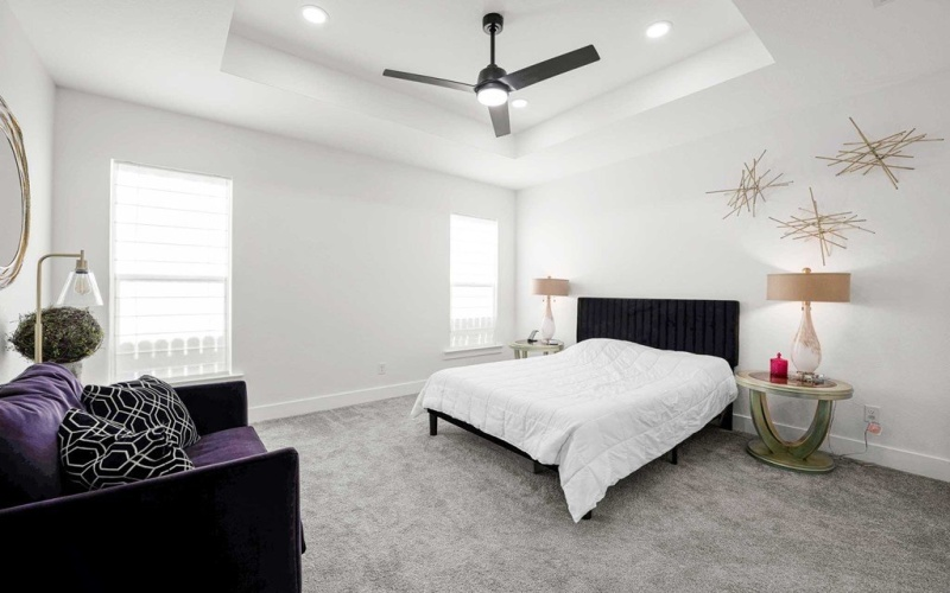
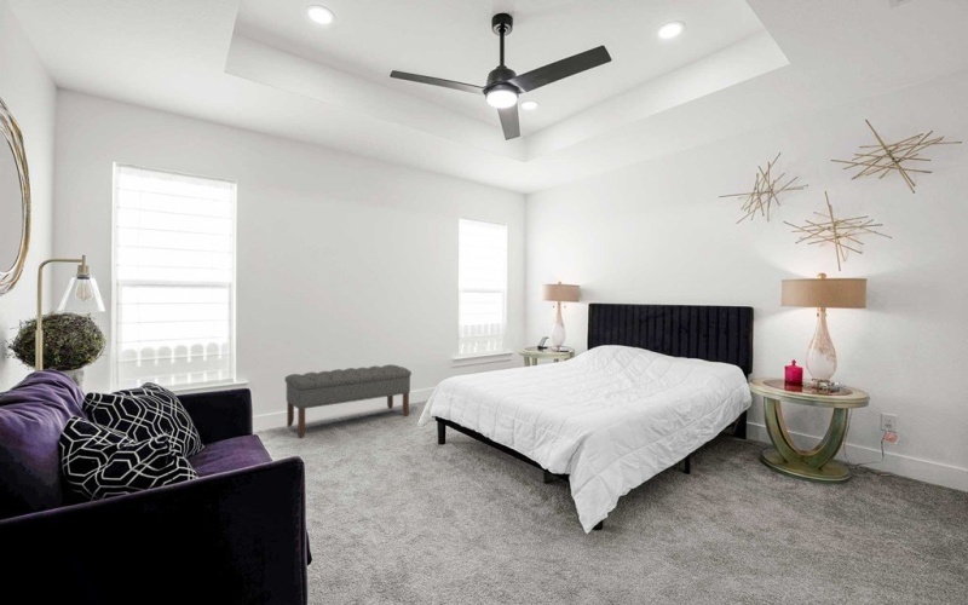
+ bench (350, 396)
